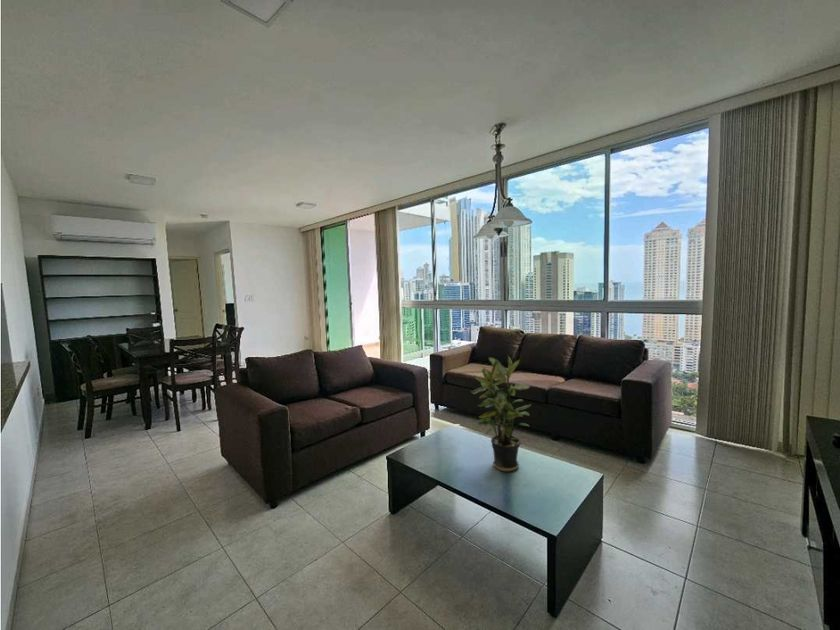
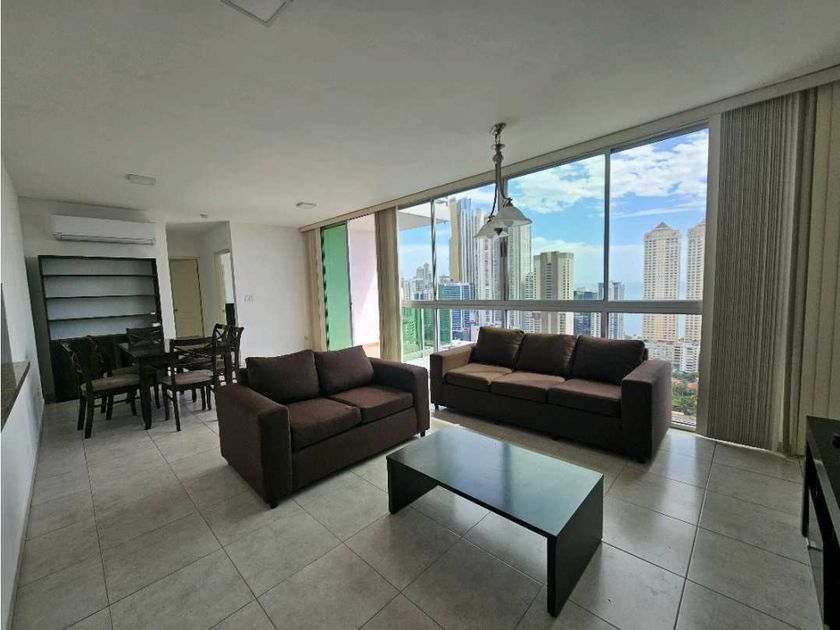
- potted plant (500, 413)
